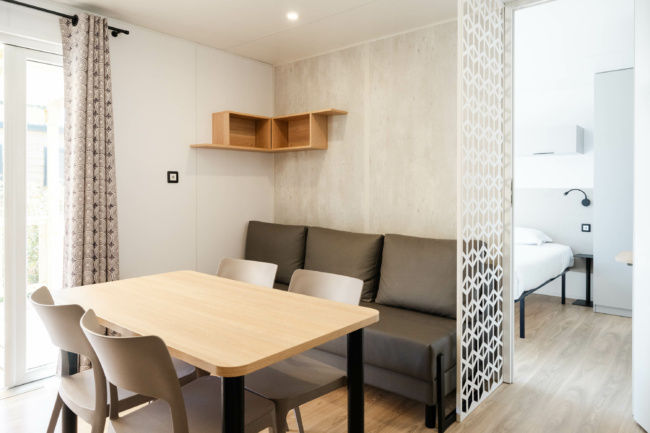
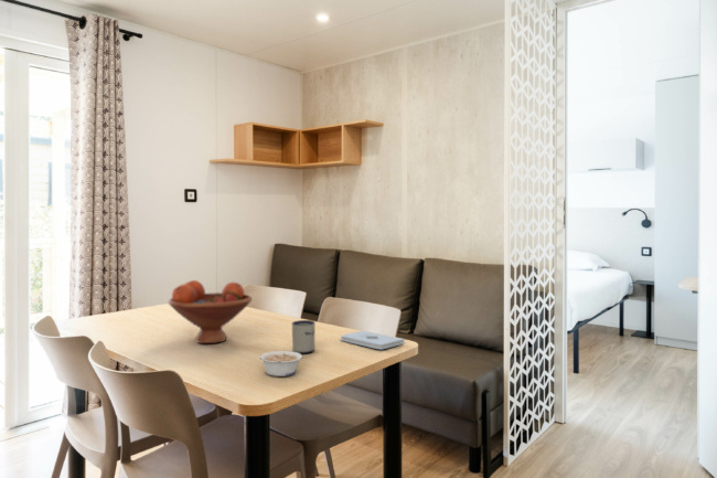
+ notepad (371, 339)
+ legume (281, 362)
+ mug (304, 336)
+ fruit bowl (211, 311)
